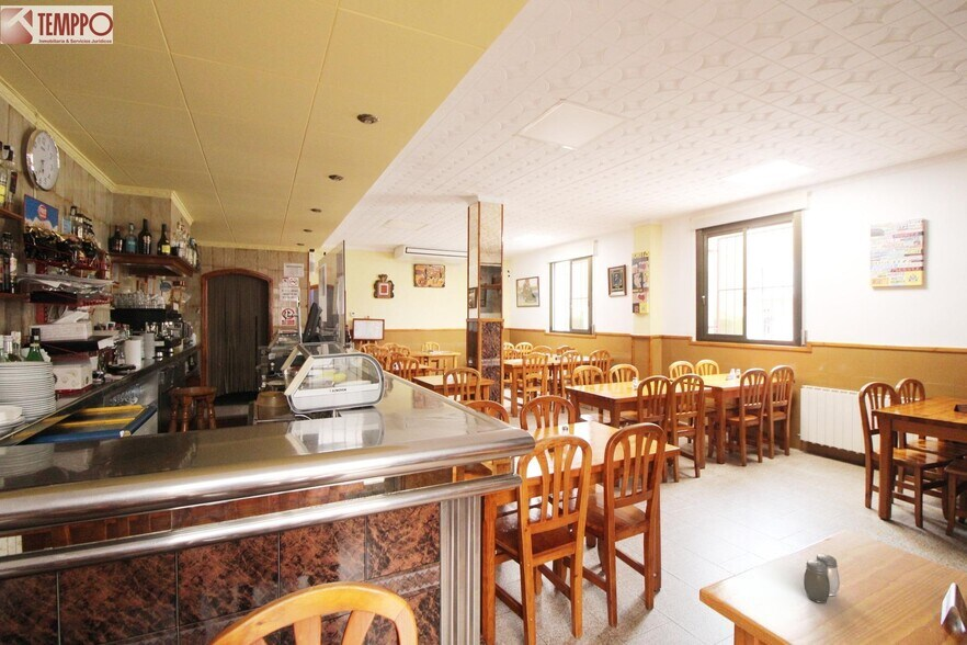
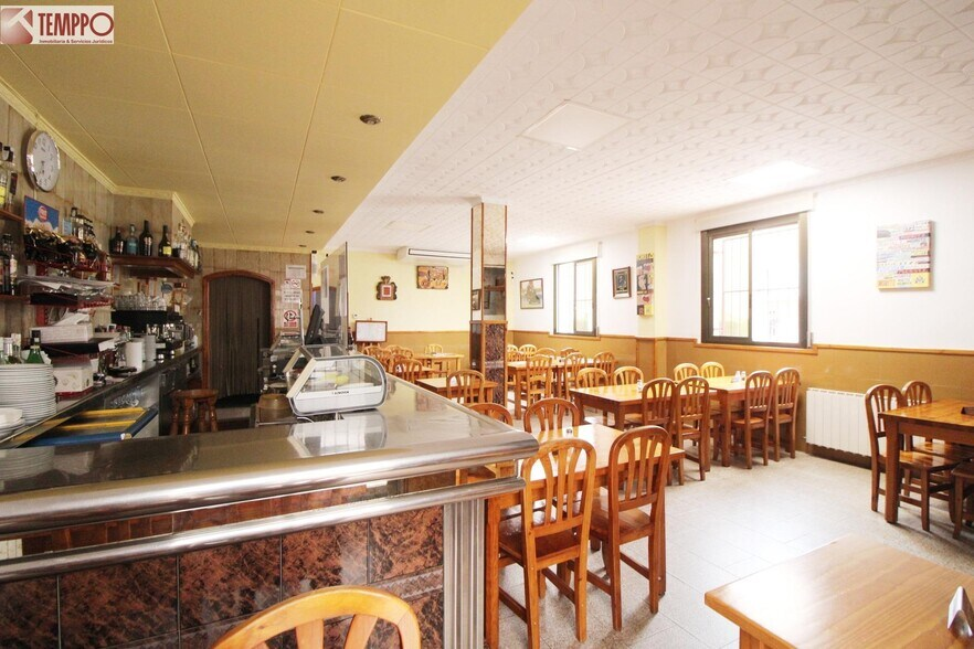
- salt and pepper shaker (821, 577)
